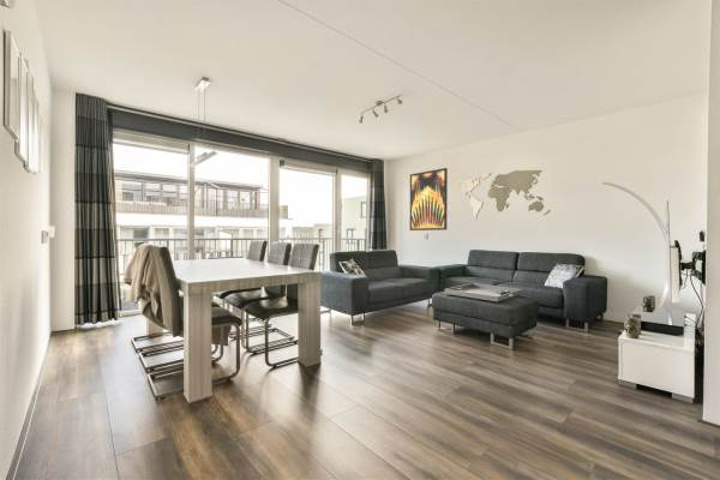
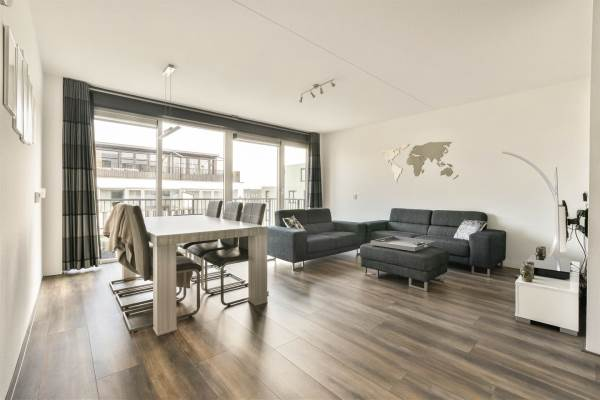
- wall art (427, 200)
